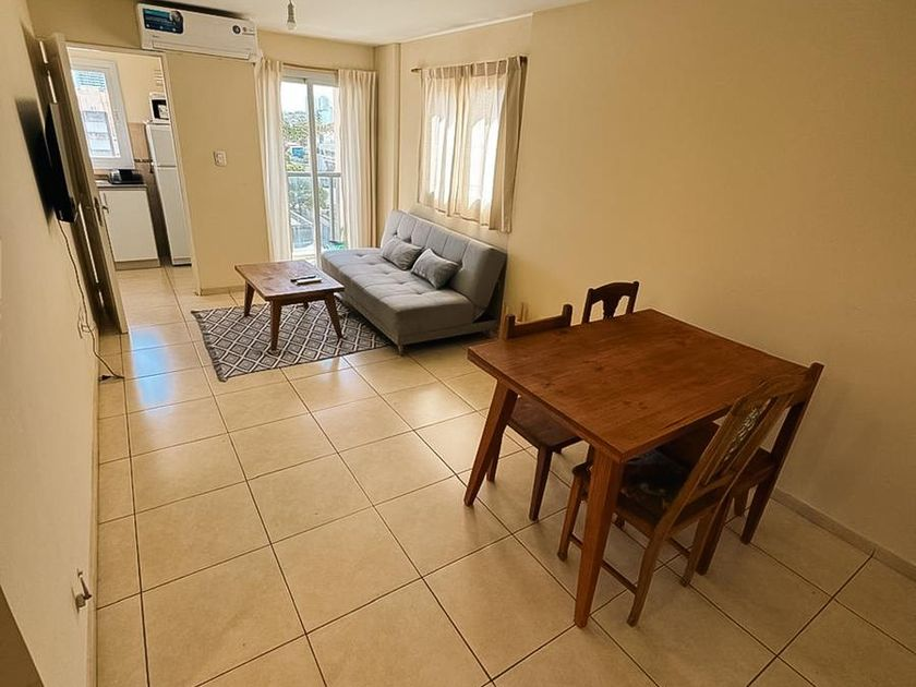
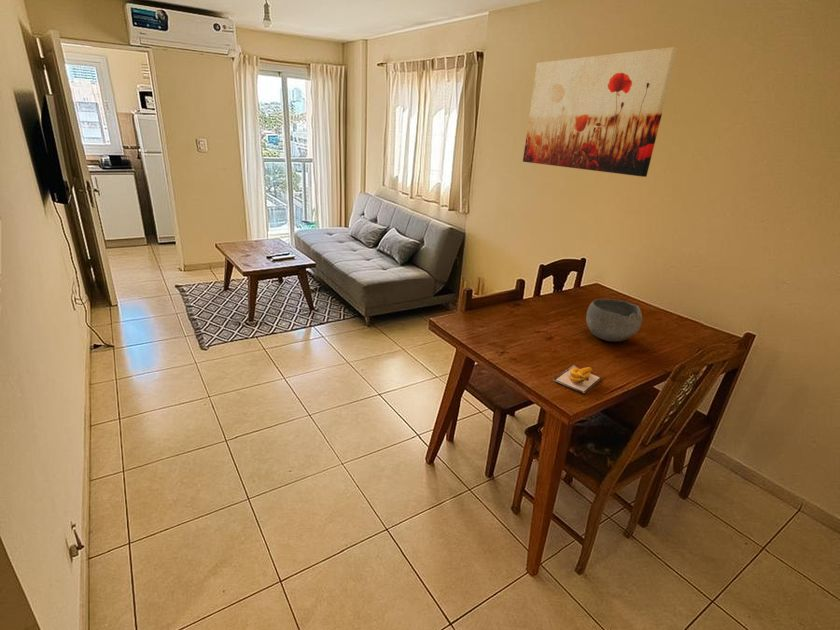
+ wall art (586, 114)
+ bowl (612, 321)
+ banana (578, 374)
